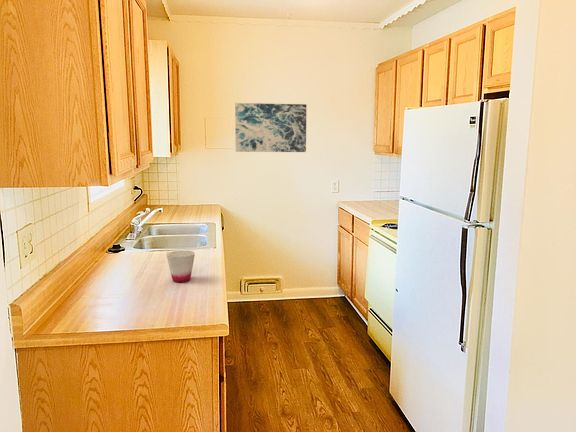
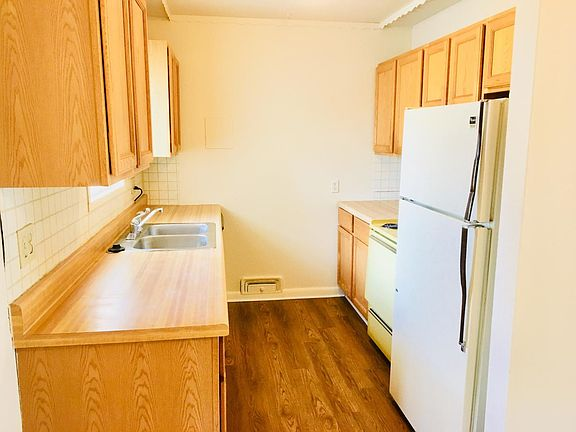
- cup (181, 266)
- wall art (270, 128)
